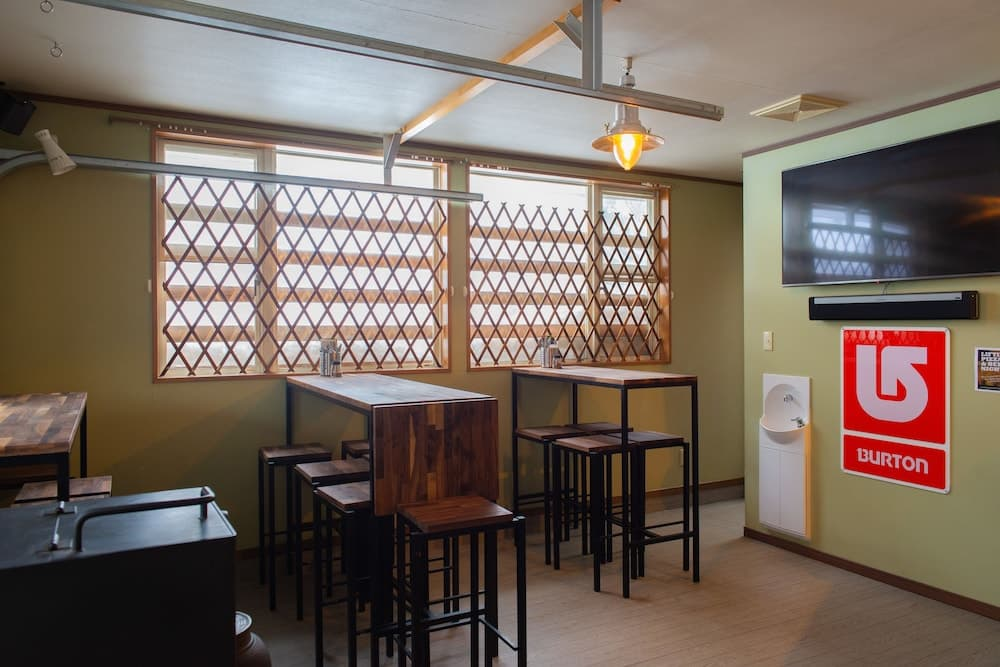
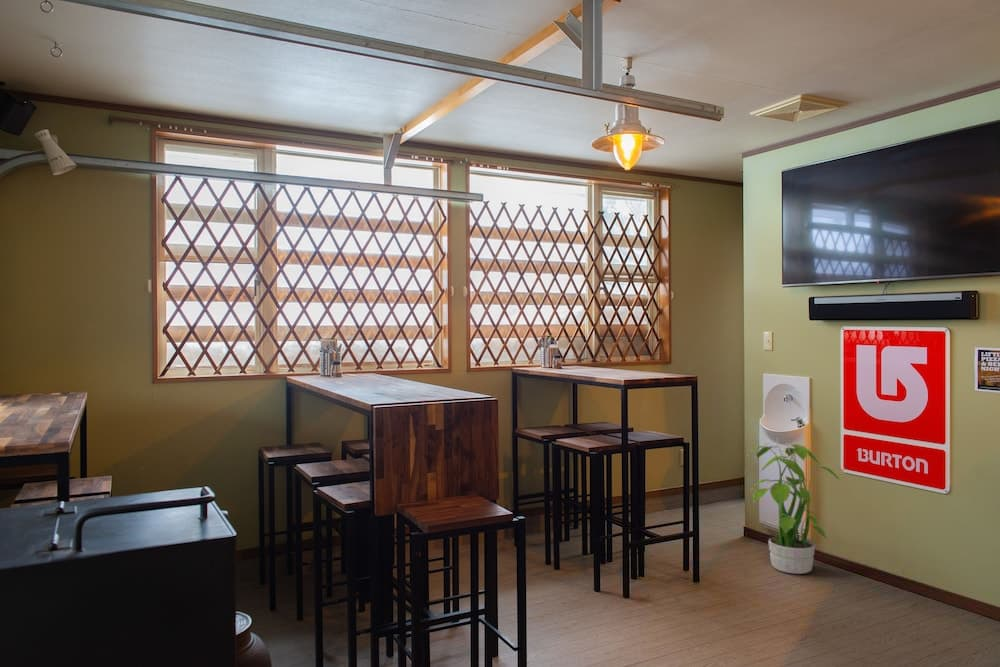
+ potted plant (782, 503)
